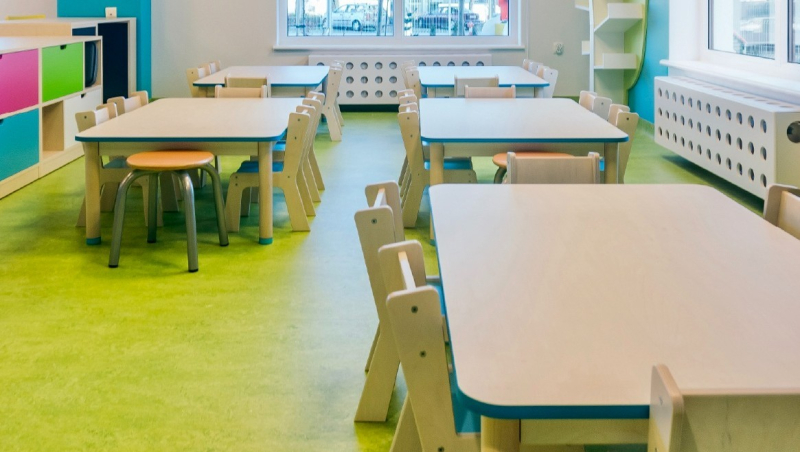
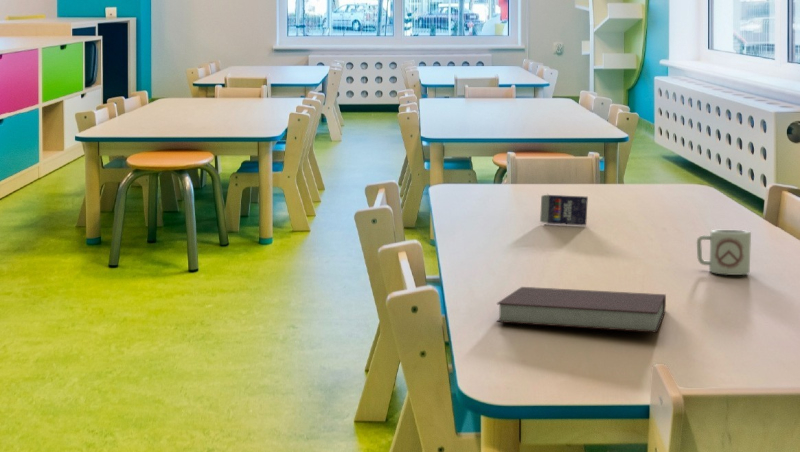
+ cup (723, 251)
+ notebook (583, 307)
+ crayon box (563, 209)
